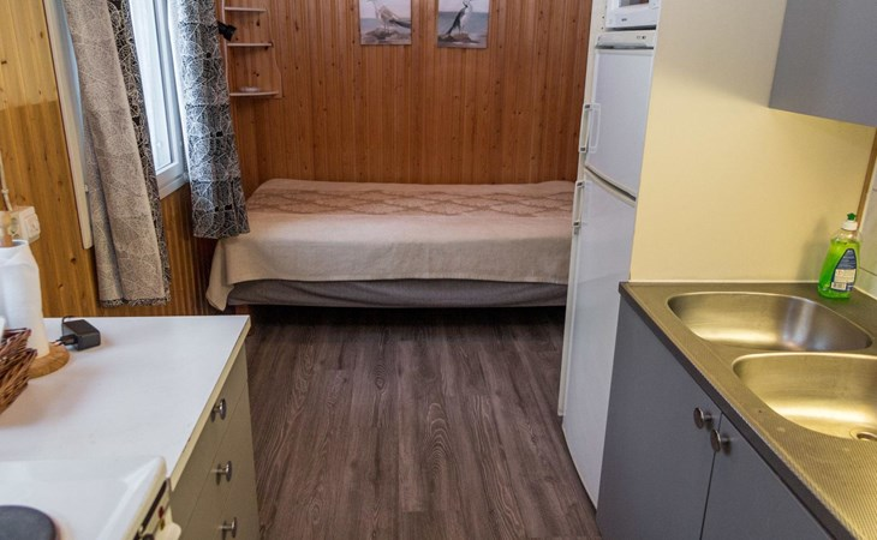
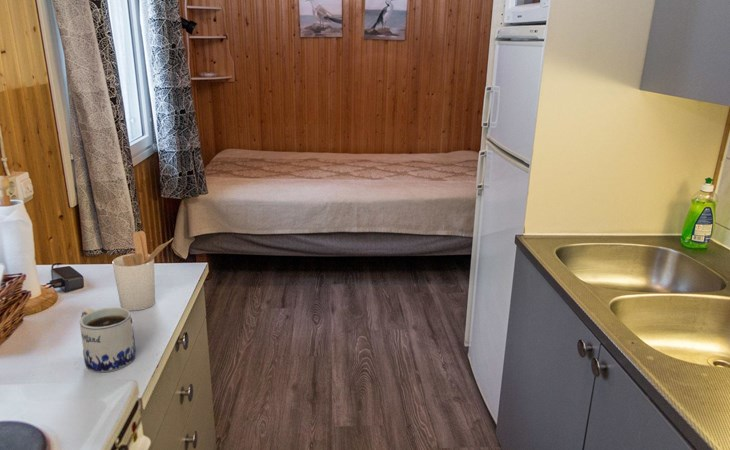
+ mug (104, 336)
+ utensil holder (145, 271)
